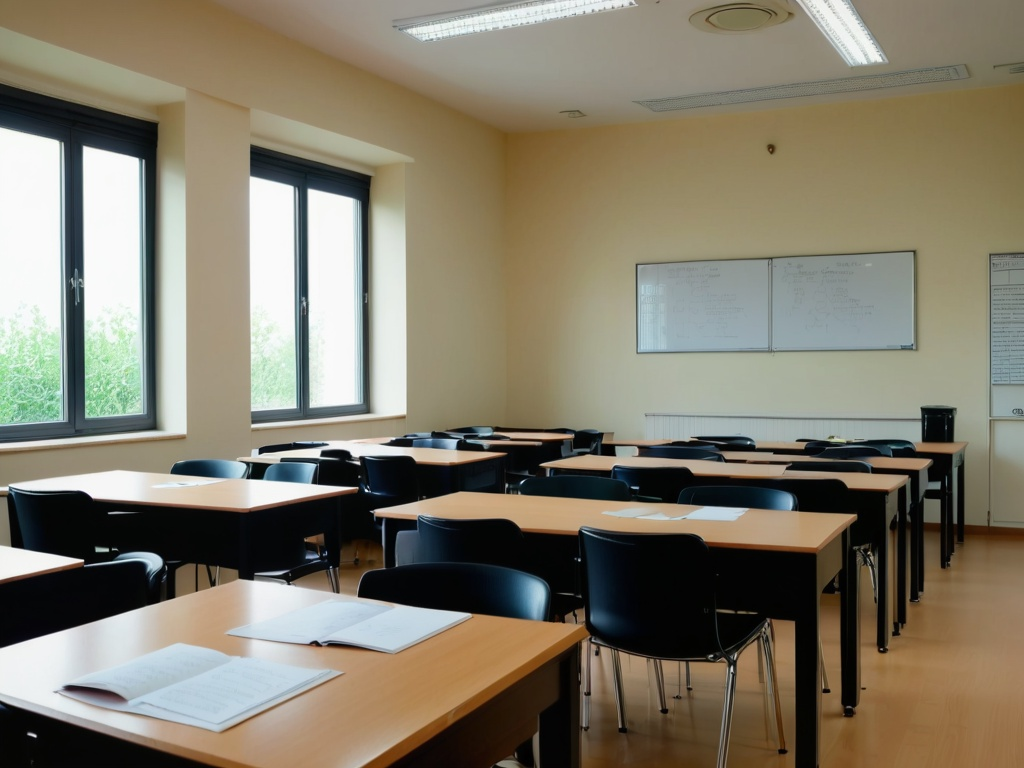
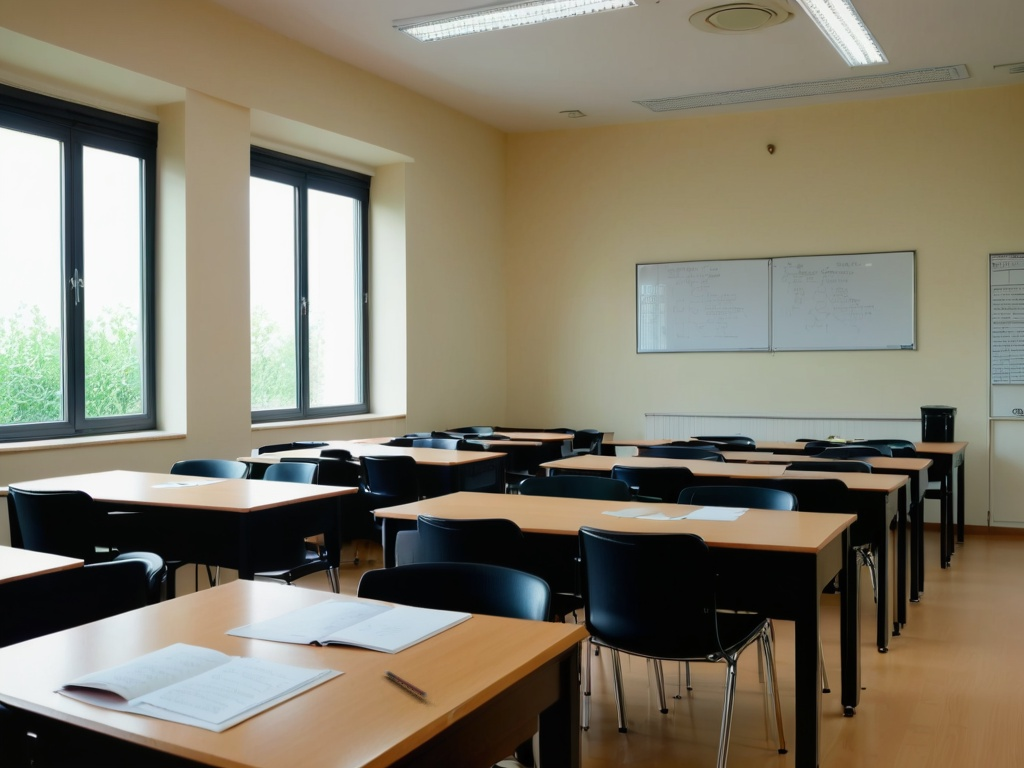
+ pen (404, 682)
